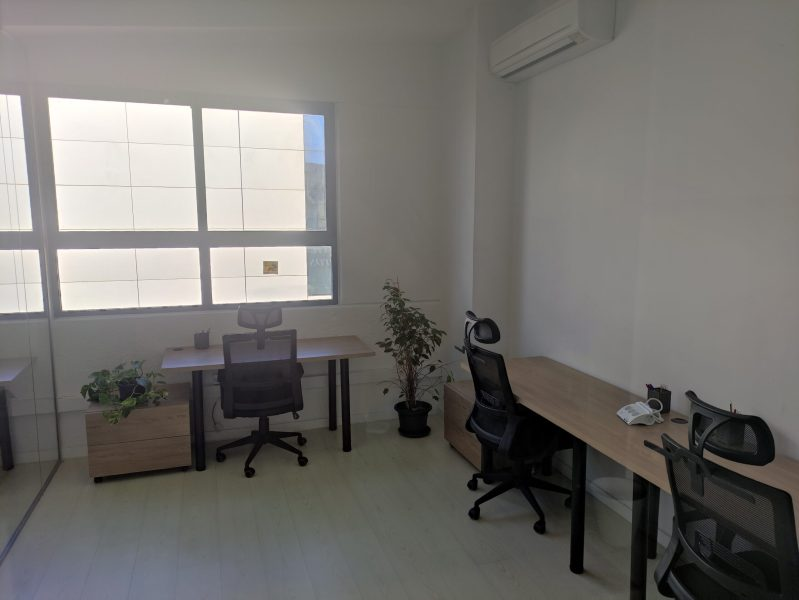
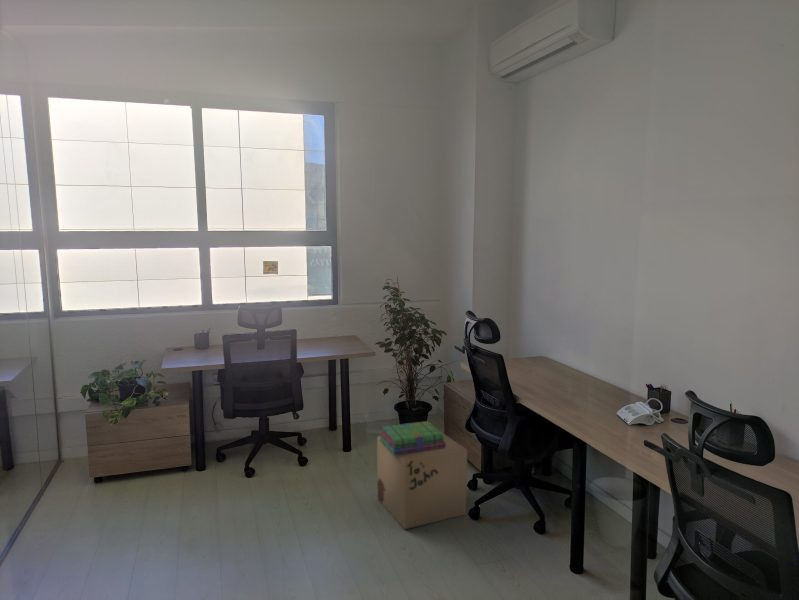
+ stack of books (411, 437)
+ cardboard box (420, 474)
